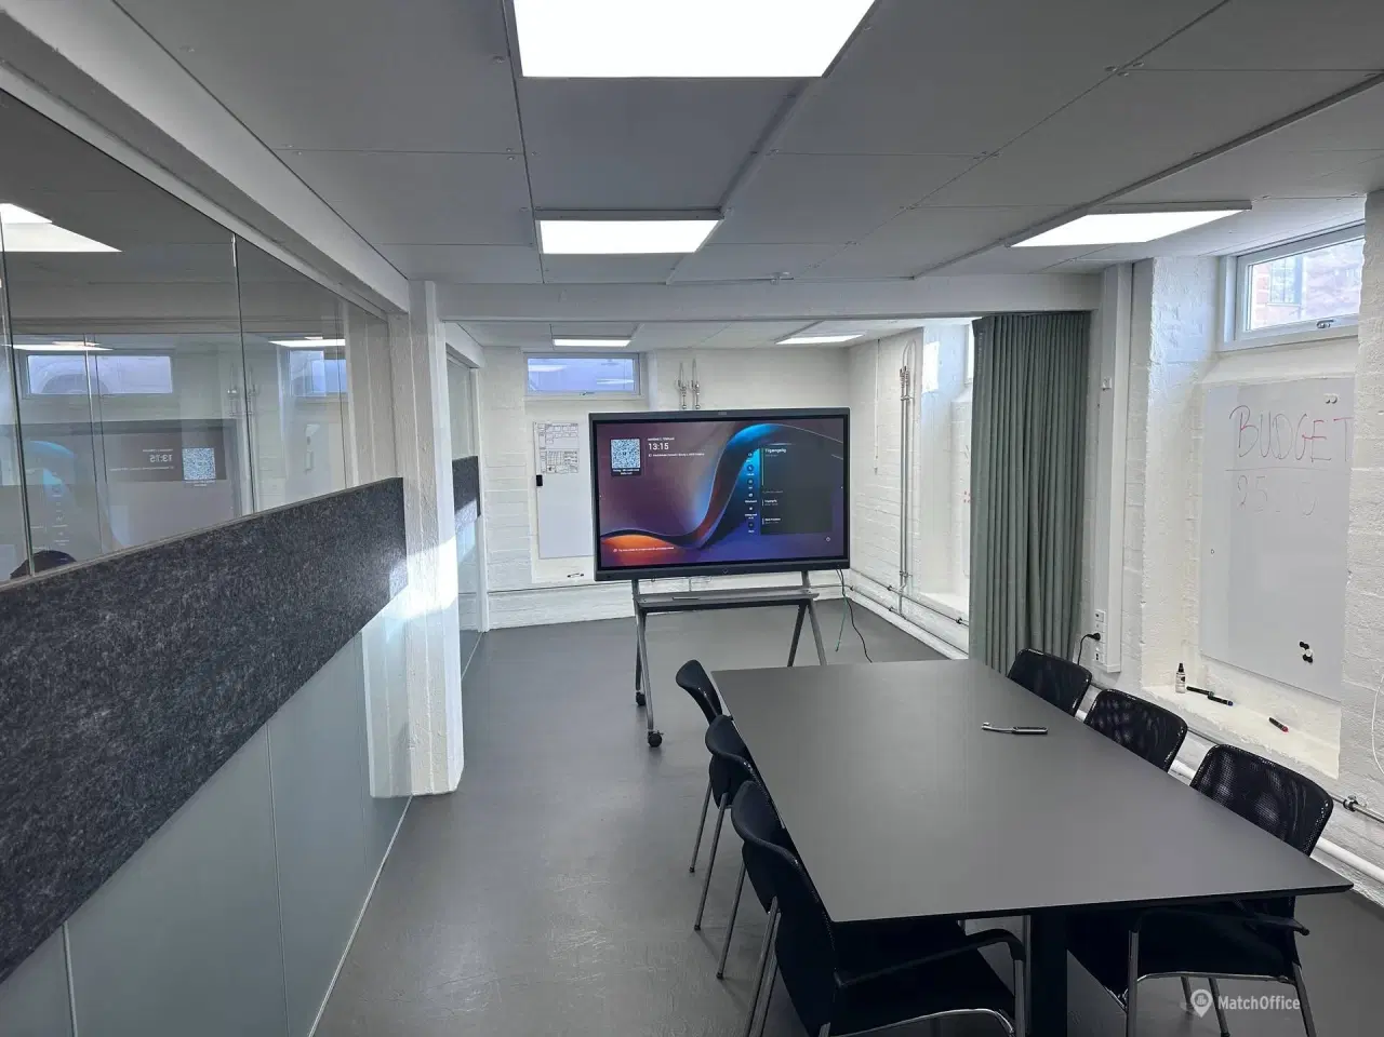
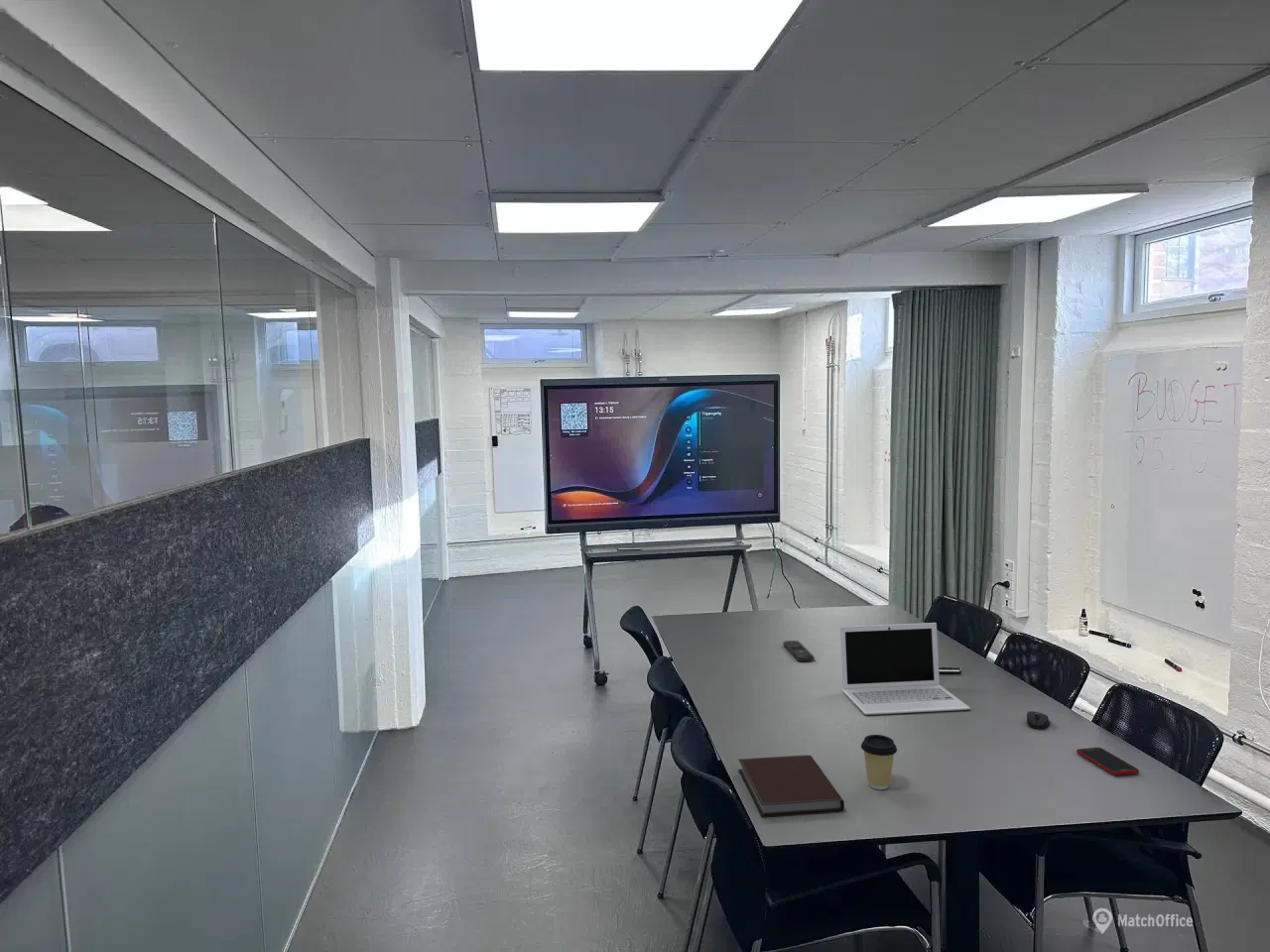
+ notebook (788, 783)
+ mouse (1038, 718)
+ cell phone (1106, 761)
+ laptop (902, 666)
+ coffee cup (878, 763)
+ remote control (798, 650)
